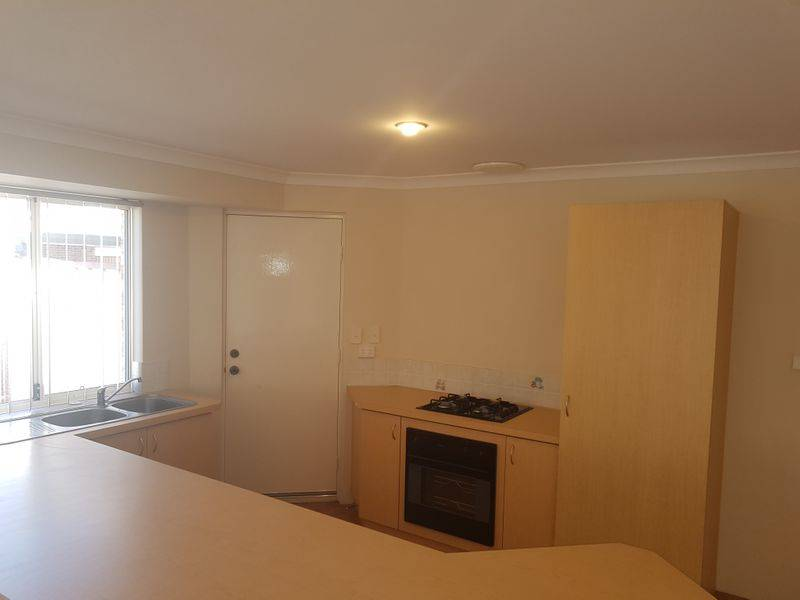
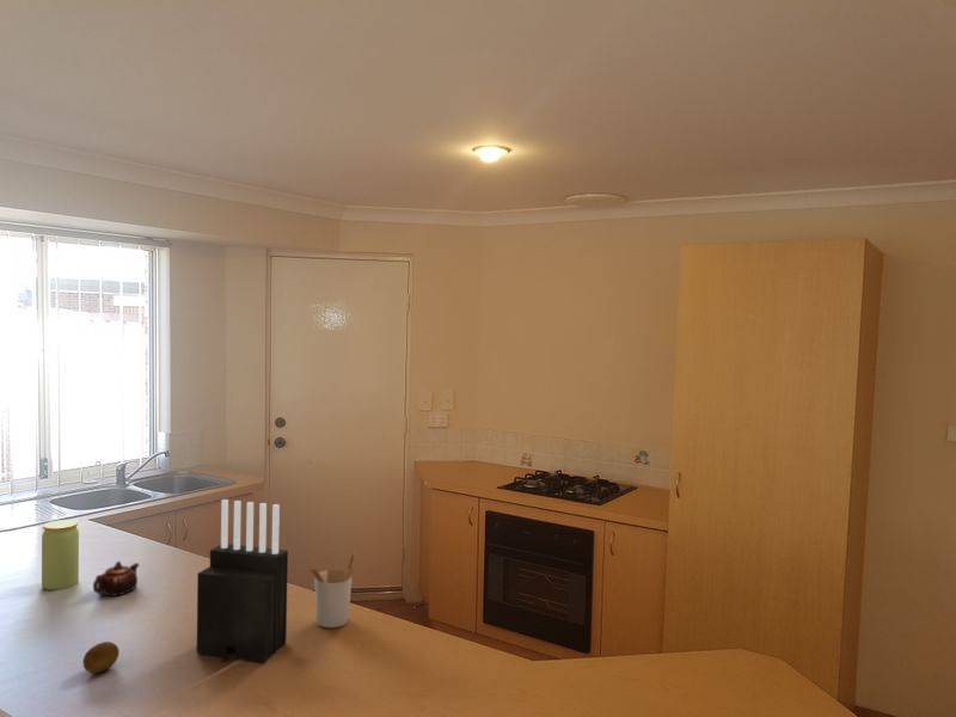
+ jar (60, 553)
+ utensil holder (336, 590)
+ knife block (240, 578)
+ fruit (100, 657)
+ teapot (116, 576)
